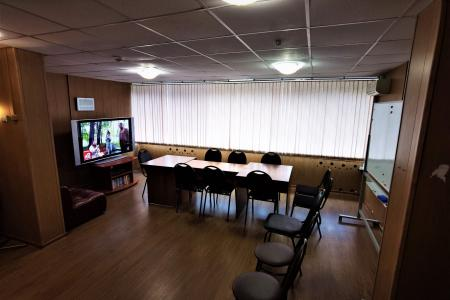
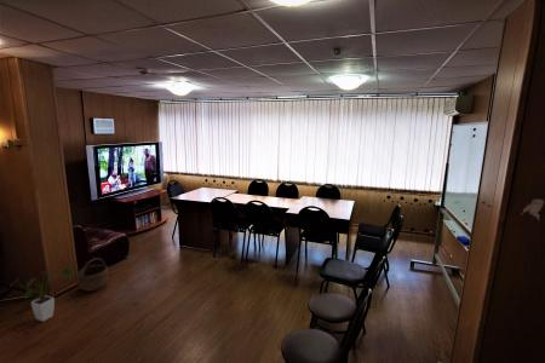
+ wicker basket (92, 272)
+ house plant (45, 295)
